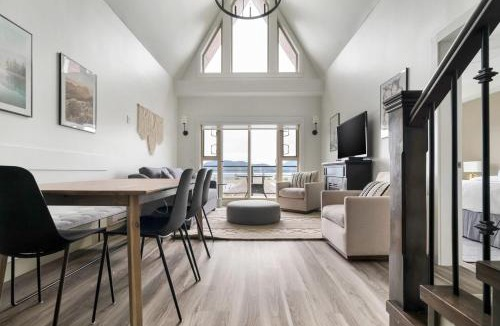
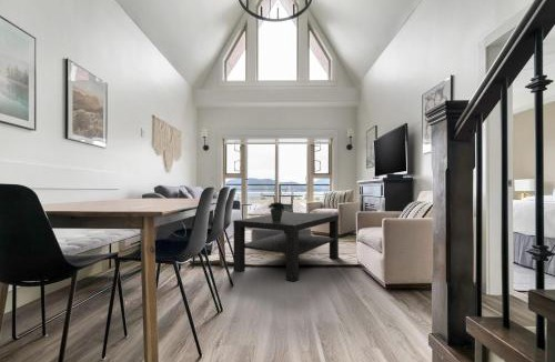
+ potted plant (276, 203)
+ coffee table (290, 240)
